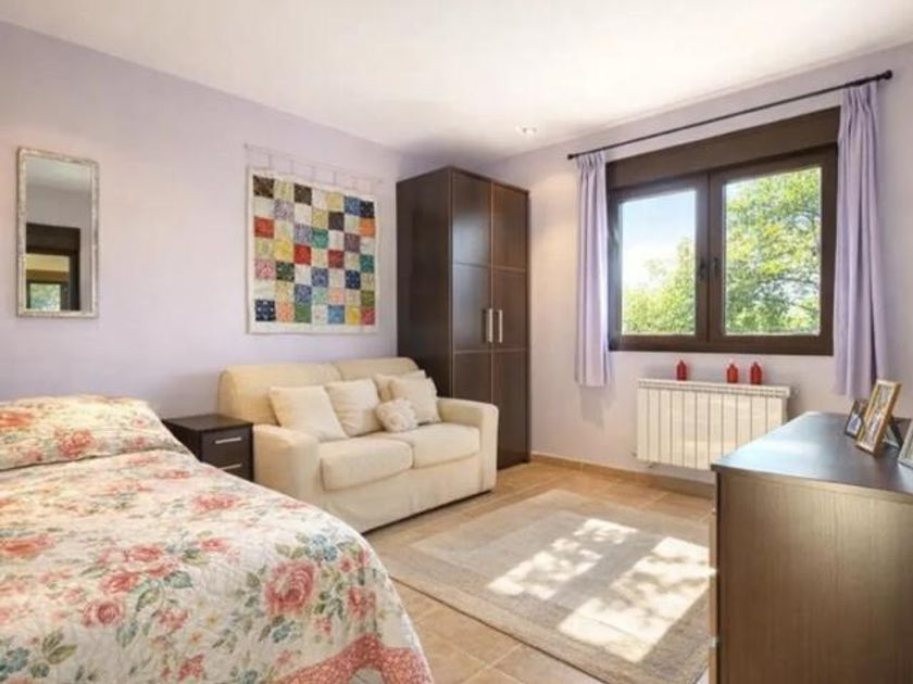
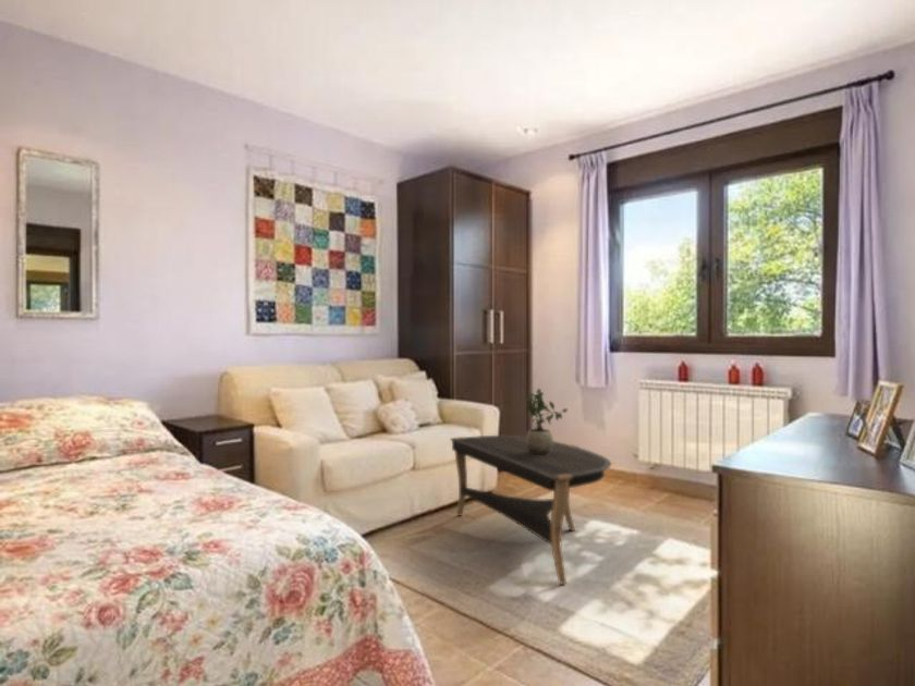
+ potted plant (544, 420)
+ coffee table (536, 499)
